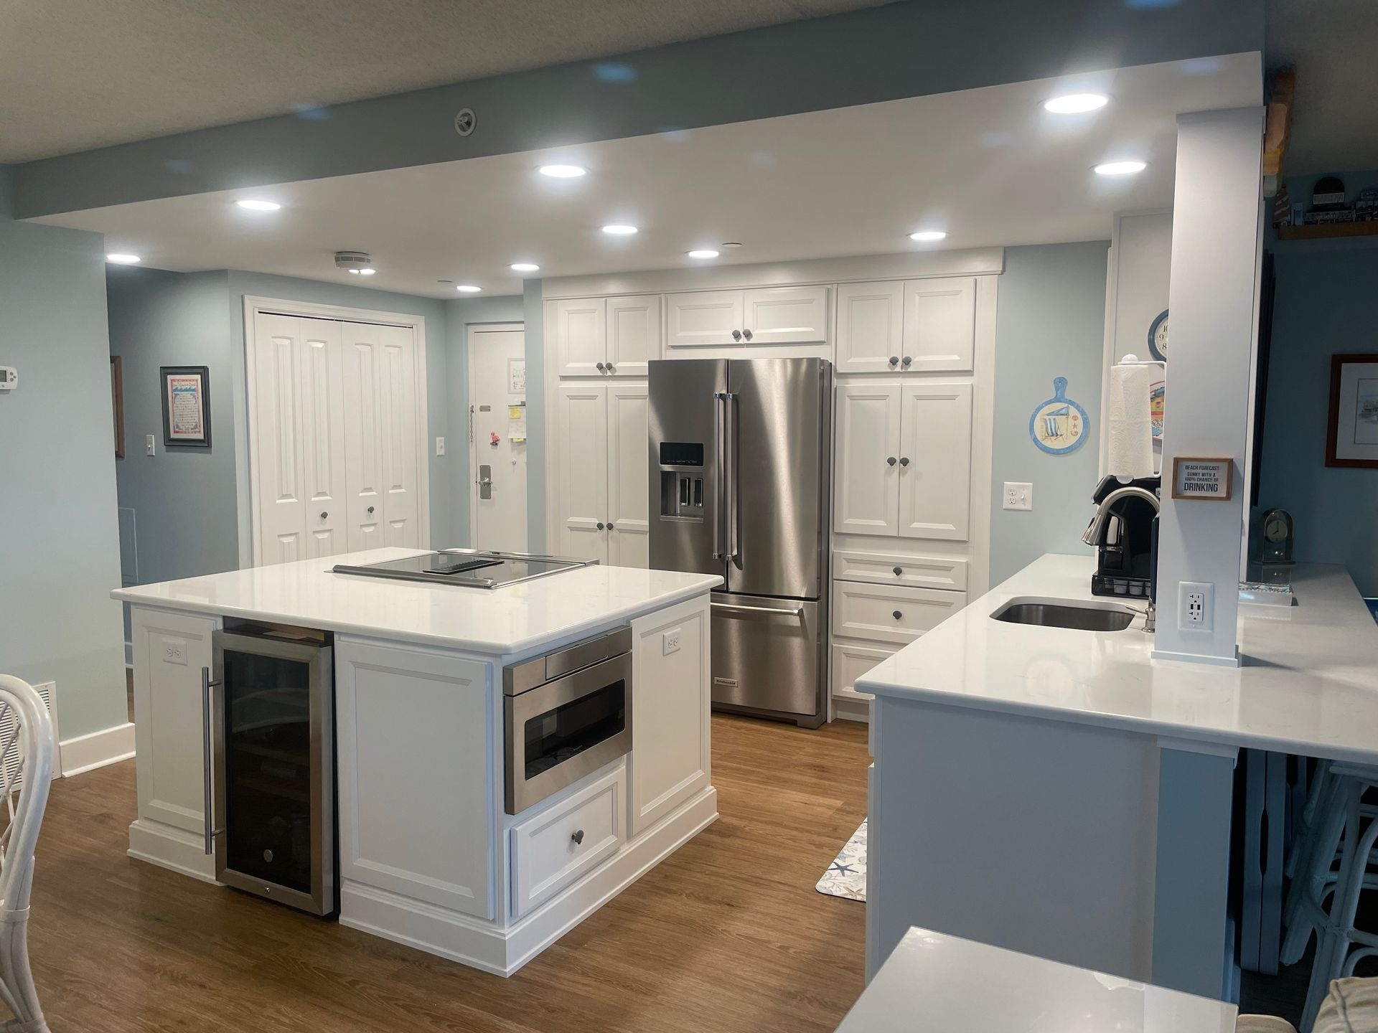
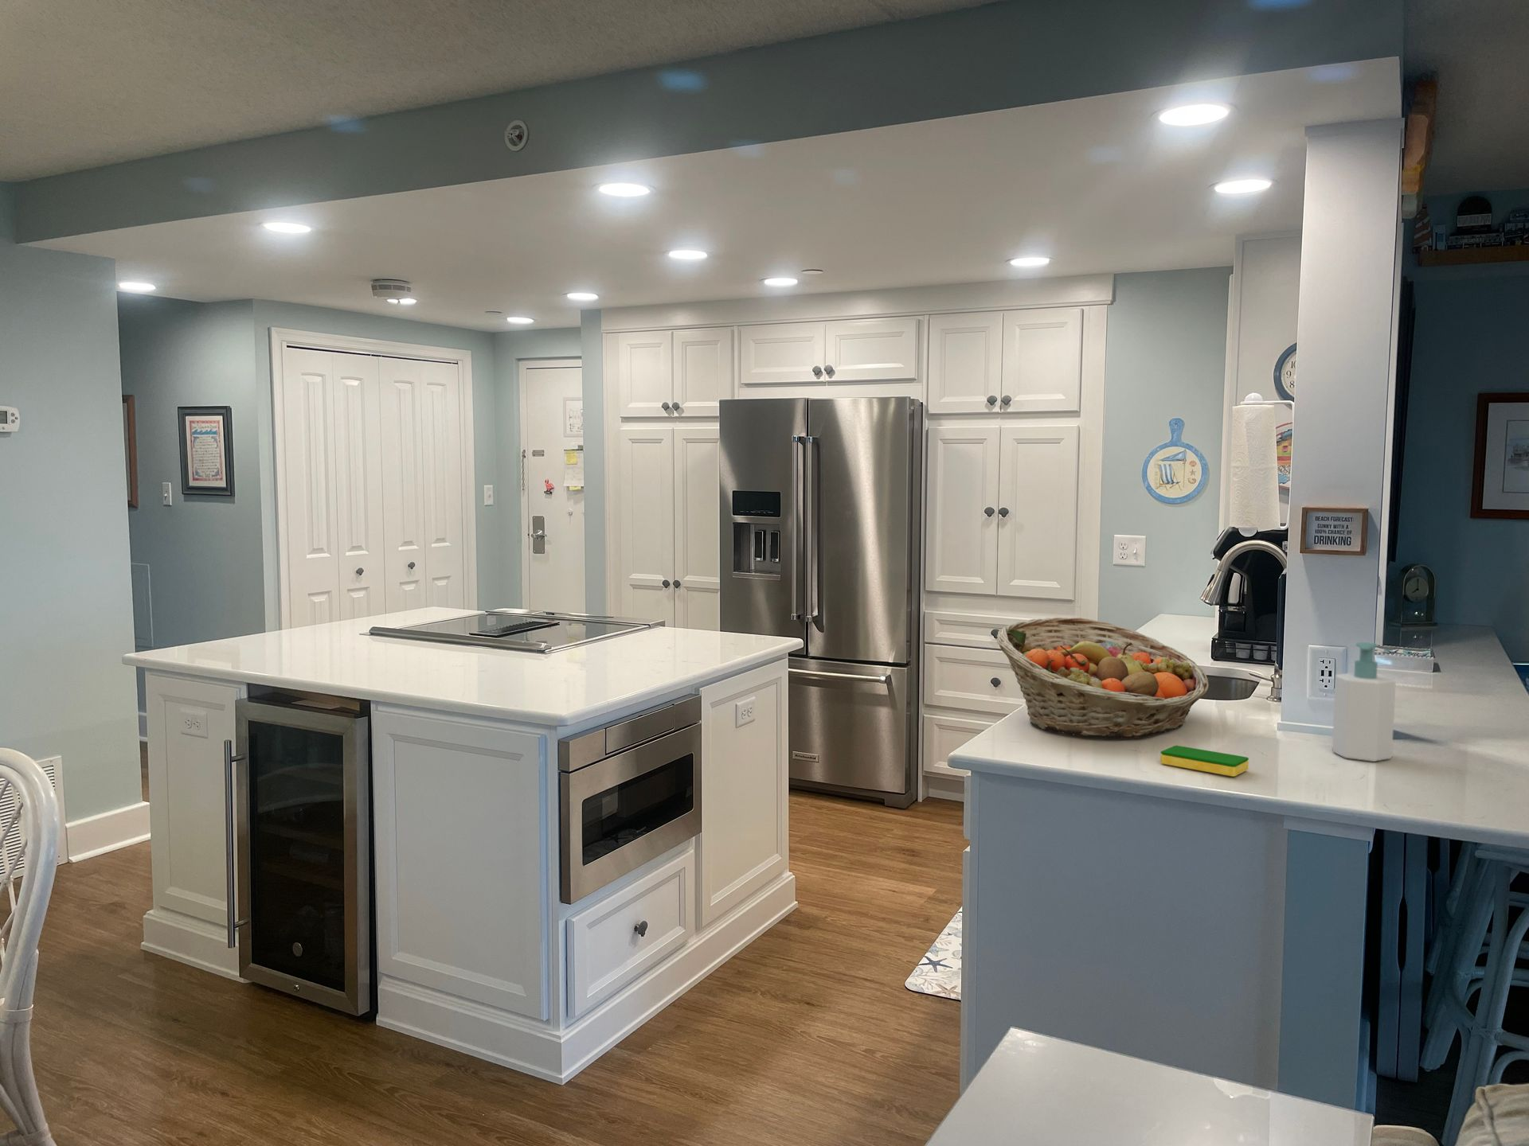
+ dish sponge (1203, 760)
+ soap bottle (1364, 698)
+ fruit basket (1100, 674)
